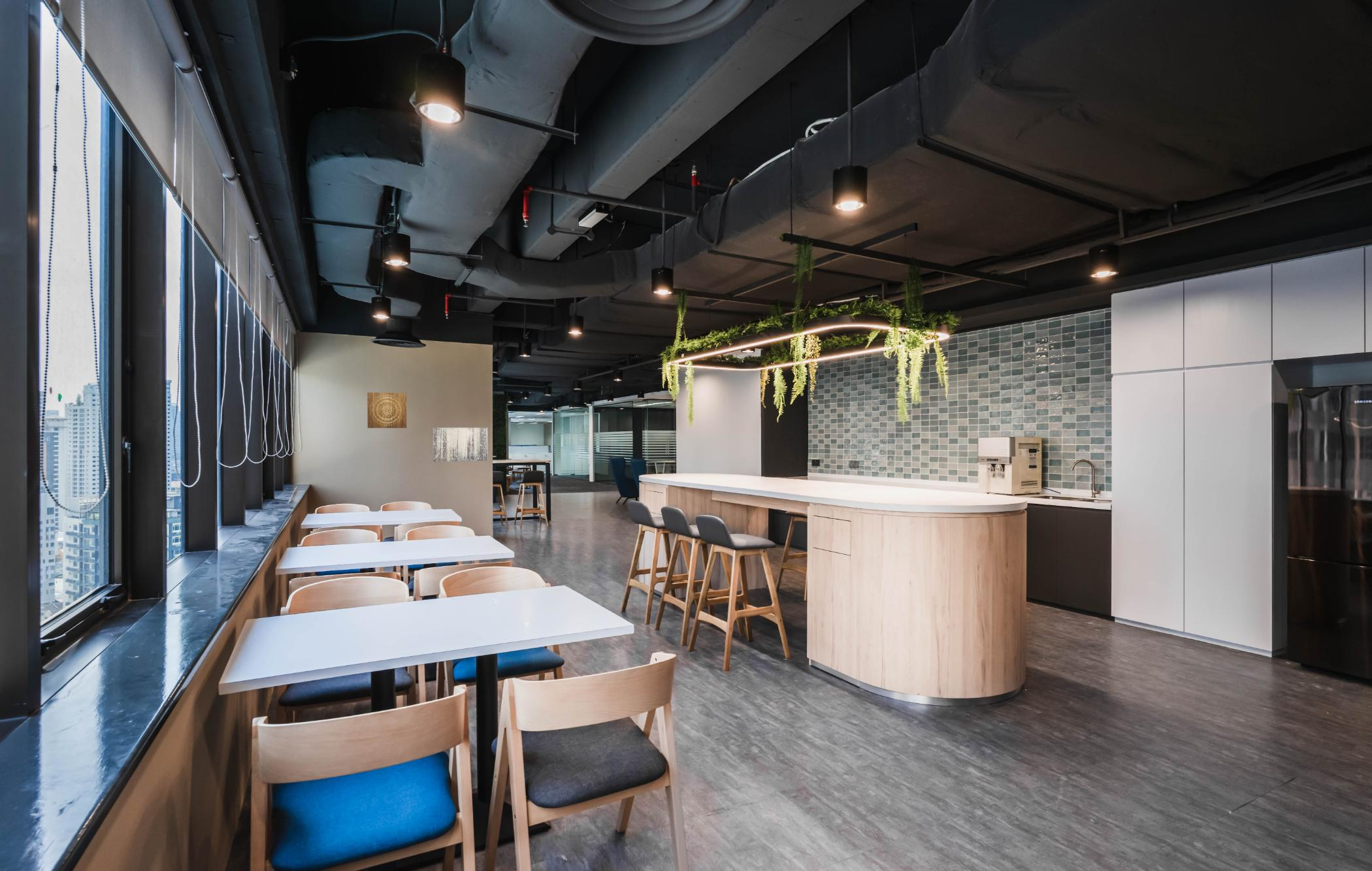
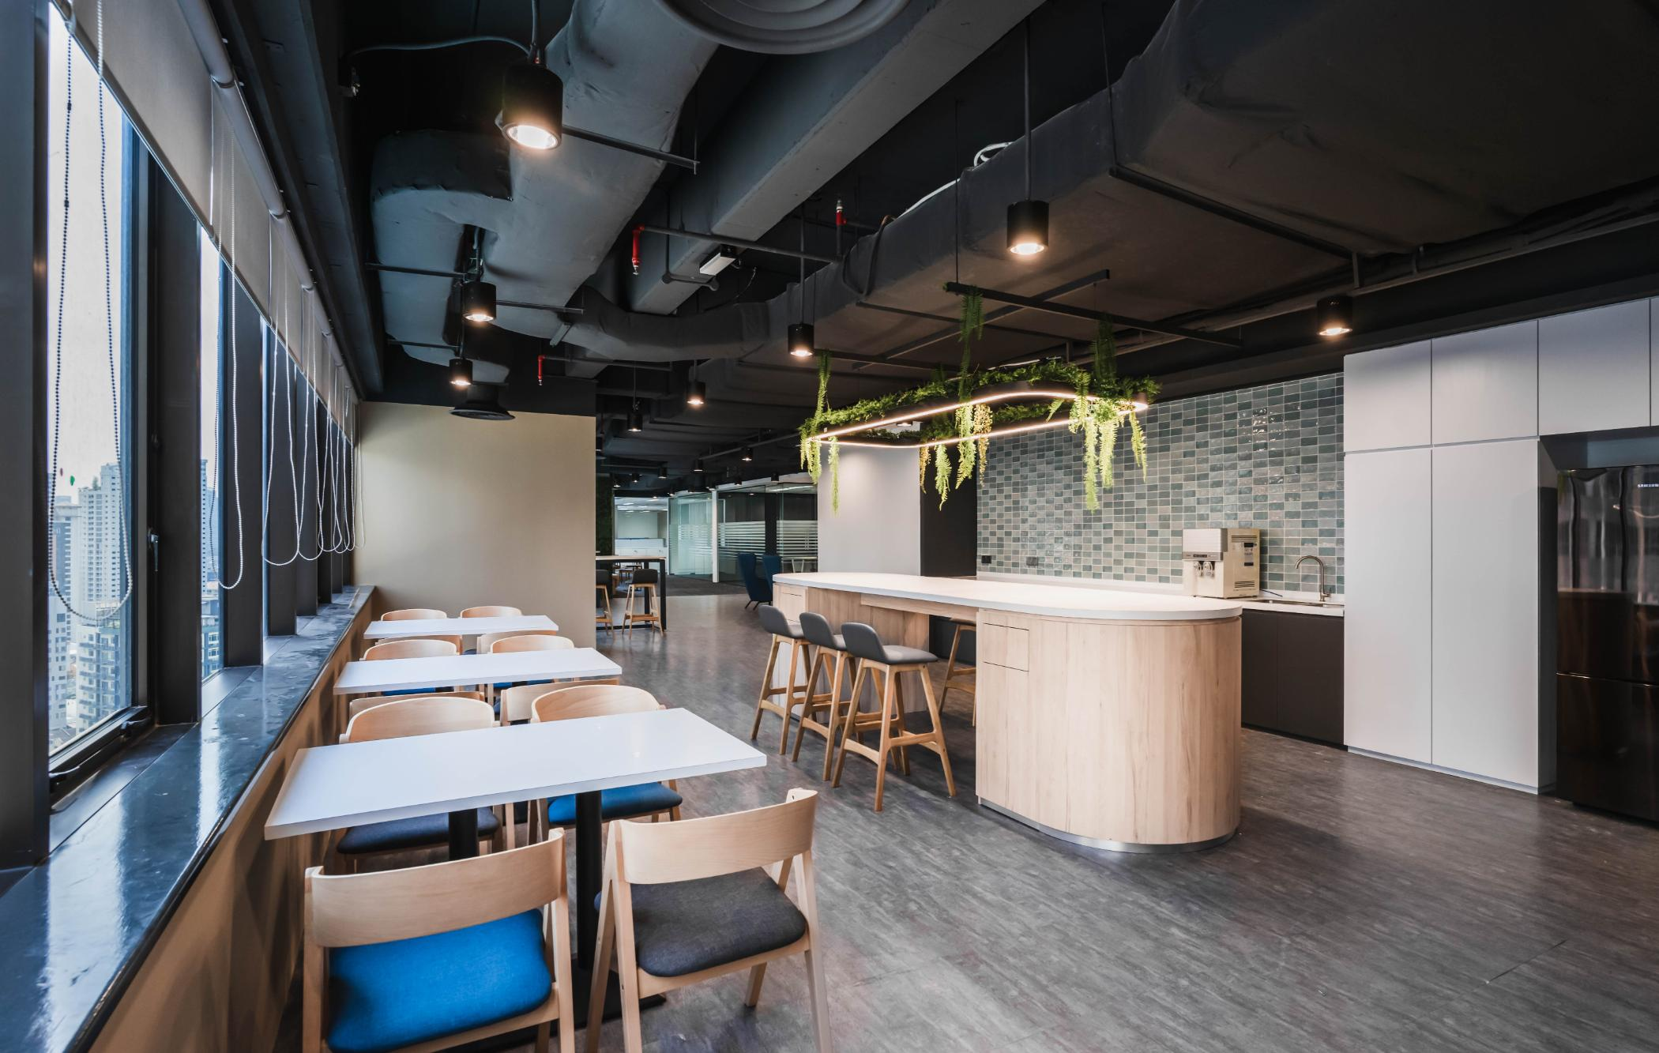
- wall art (387, 410)
- wall art (461, 444)
